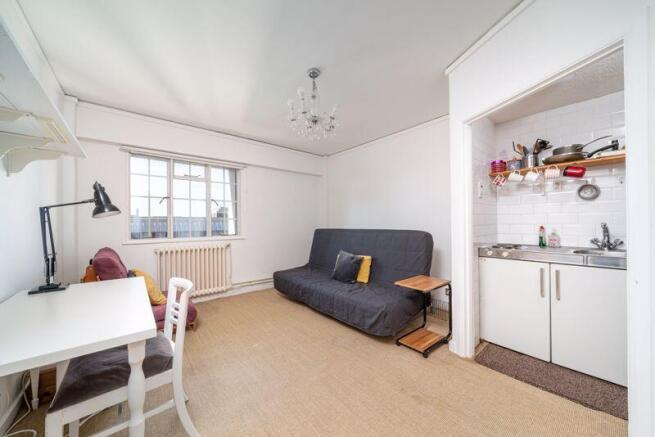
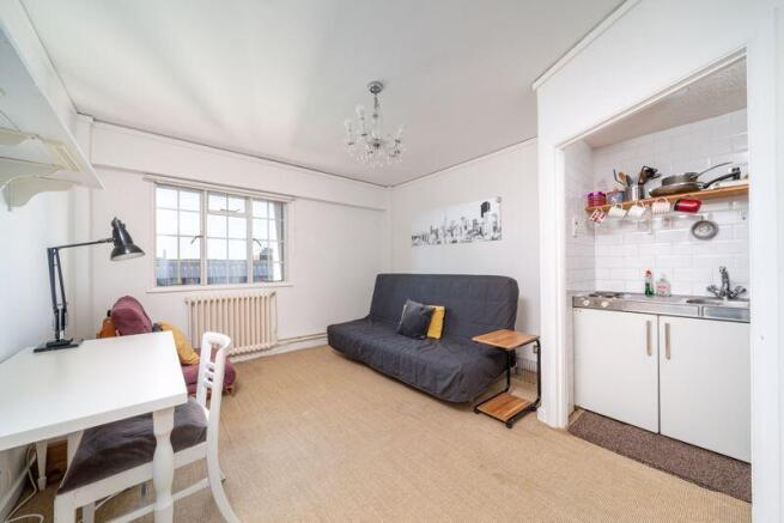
+ wall art (449, 225)
